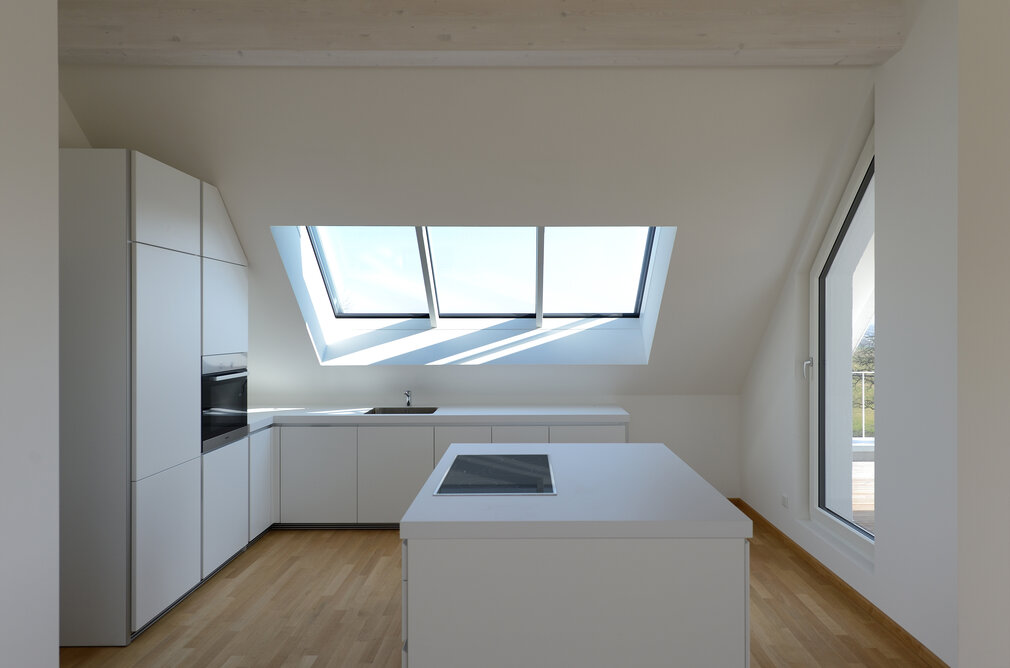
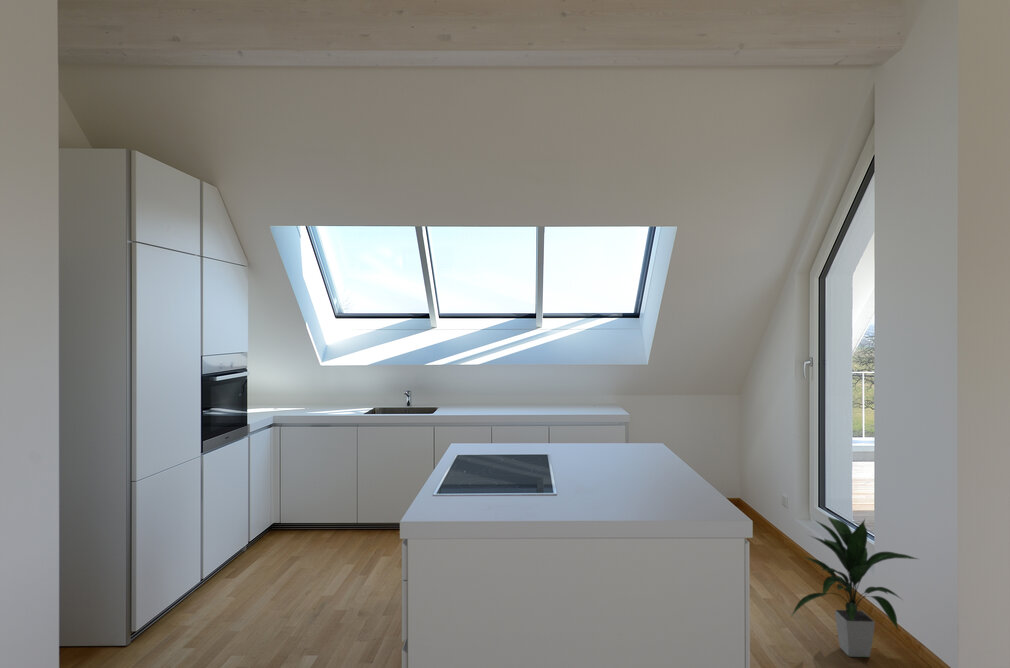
+ indoor plant (848, 582)
